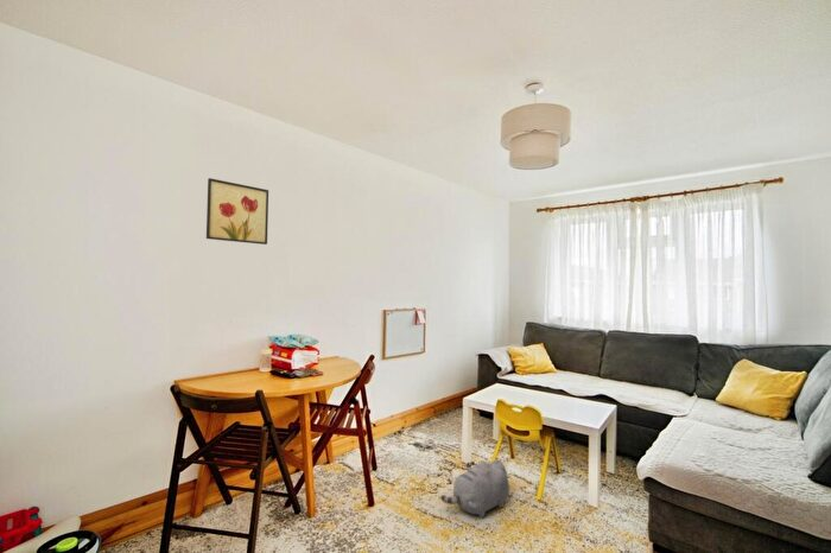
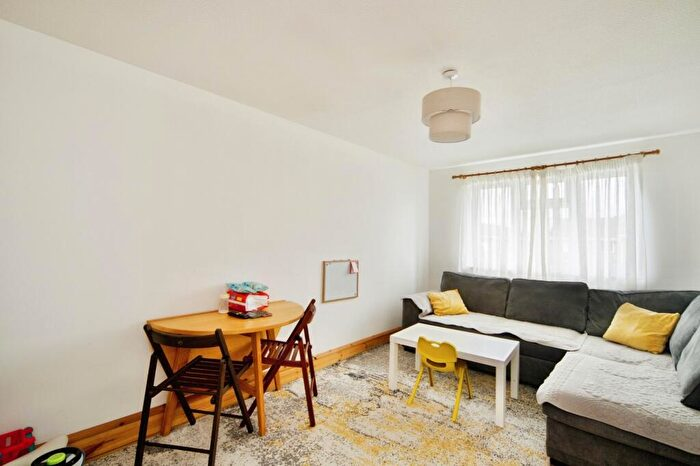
- plush toy (477, 487)
- wall art (237, 212)
